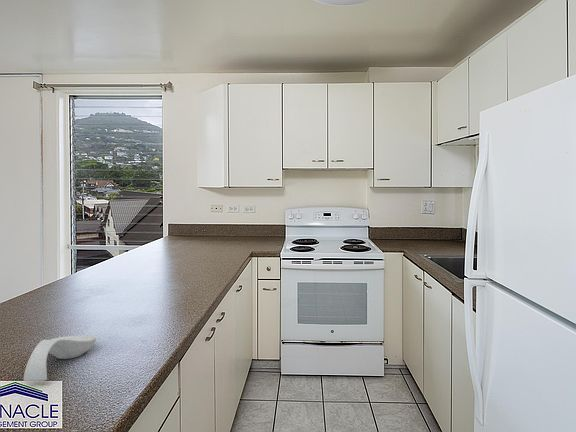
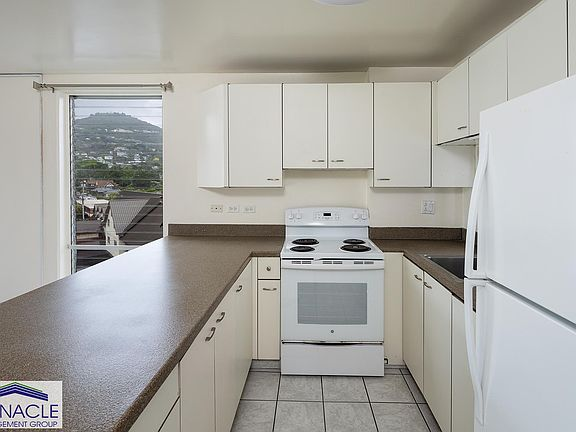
- spoon rest (60, 348)
